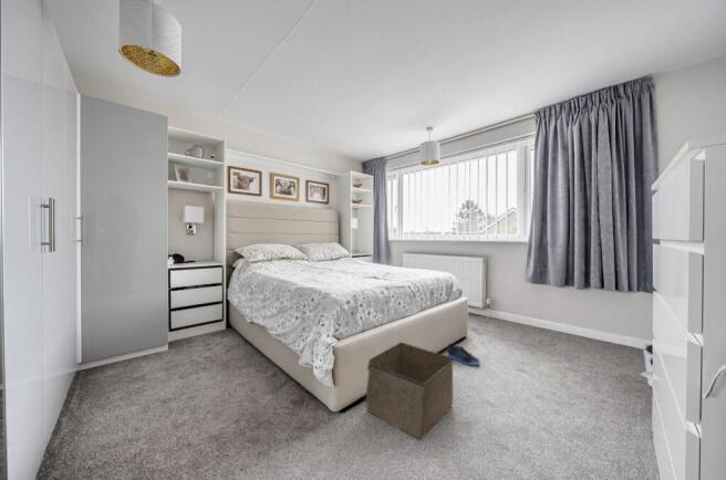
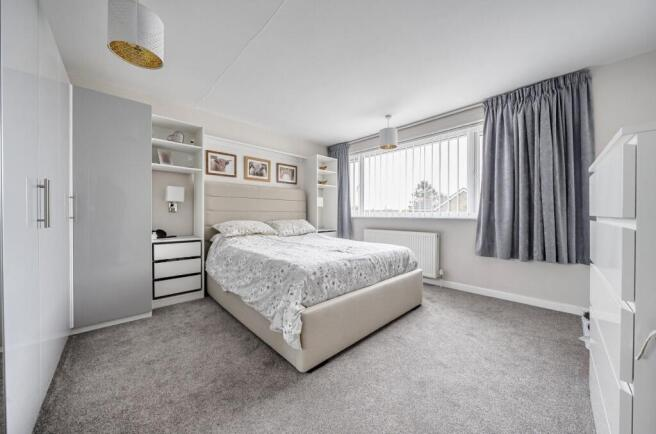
- storage bin (409, 383)
- sneaker (463, 354)
